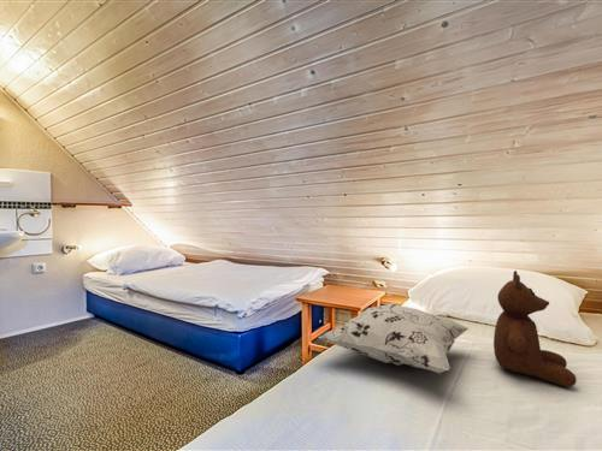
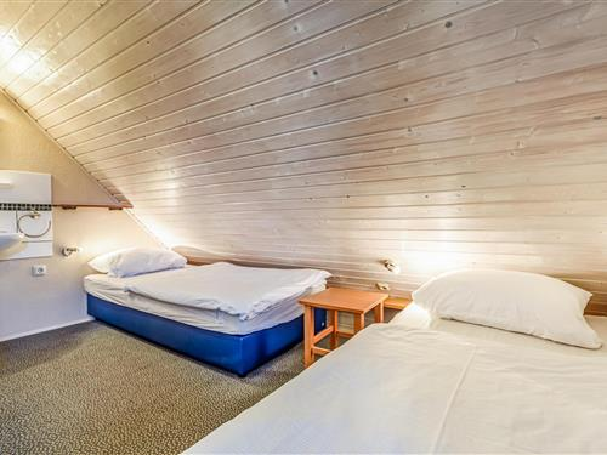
- decorative pillow (396, 332)
- teddy bear (531, 322)
